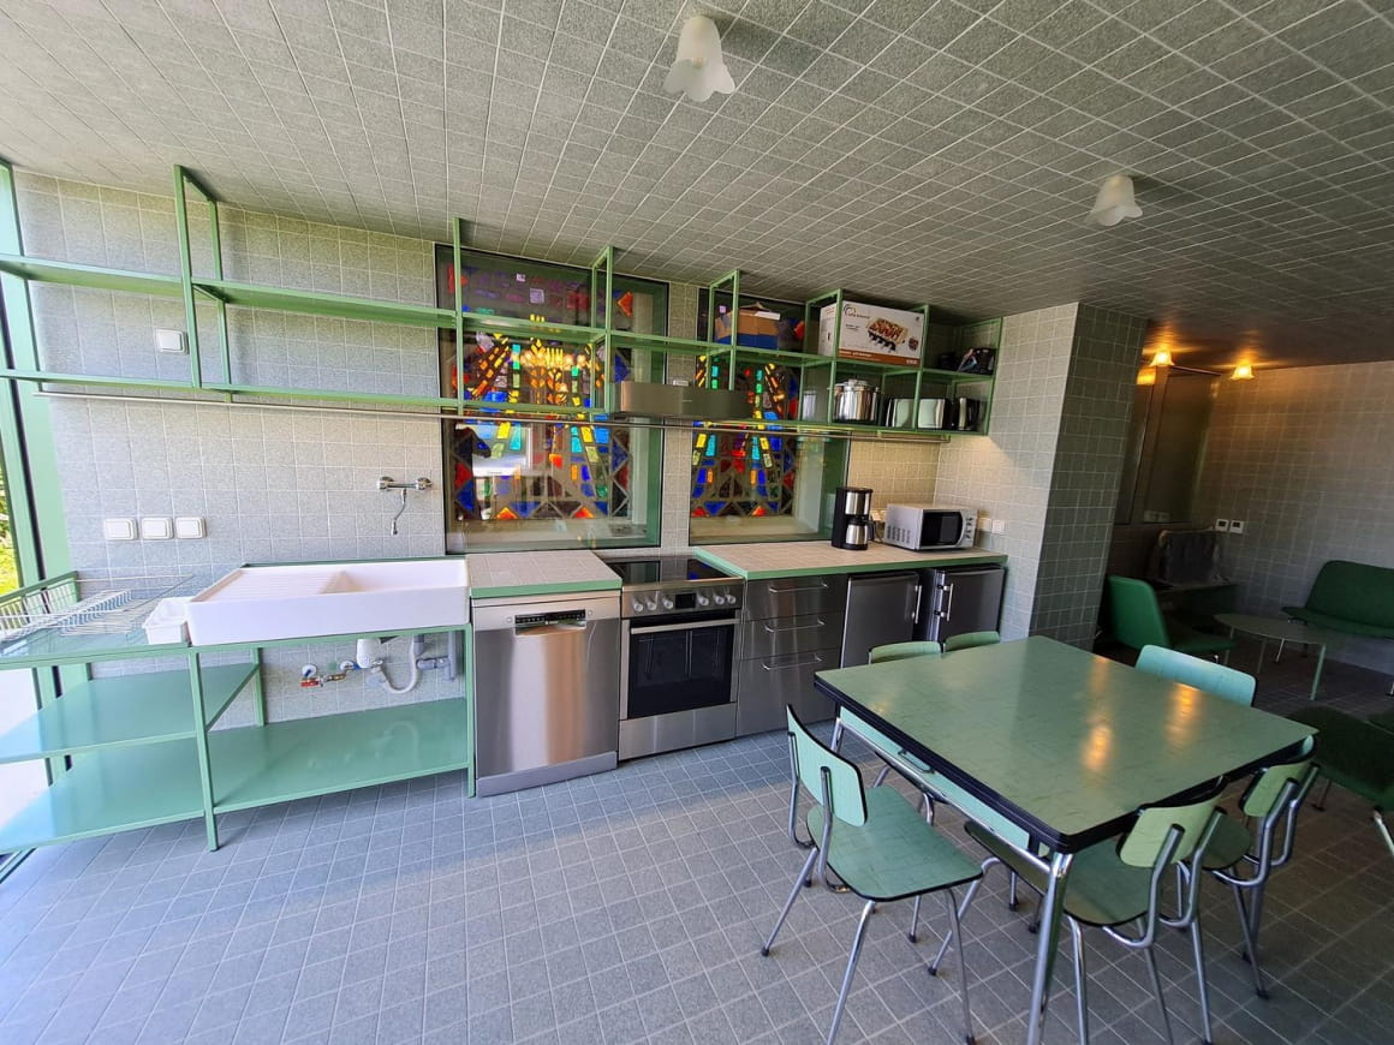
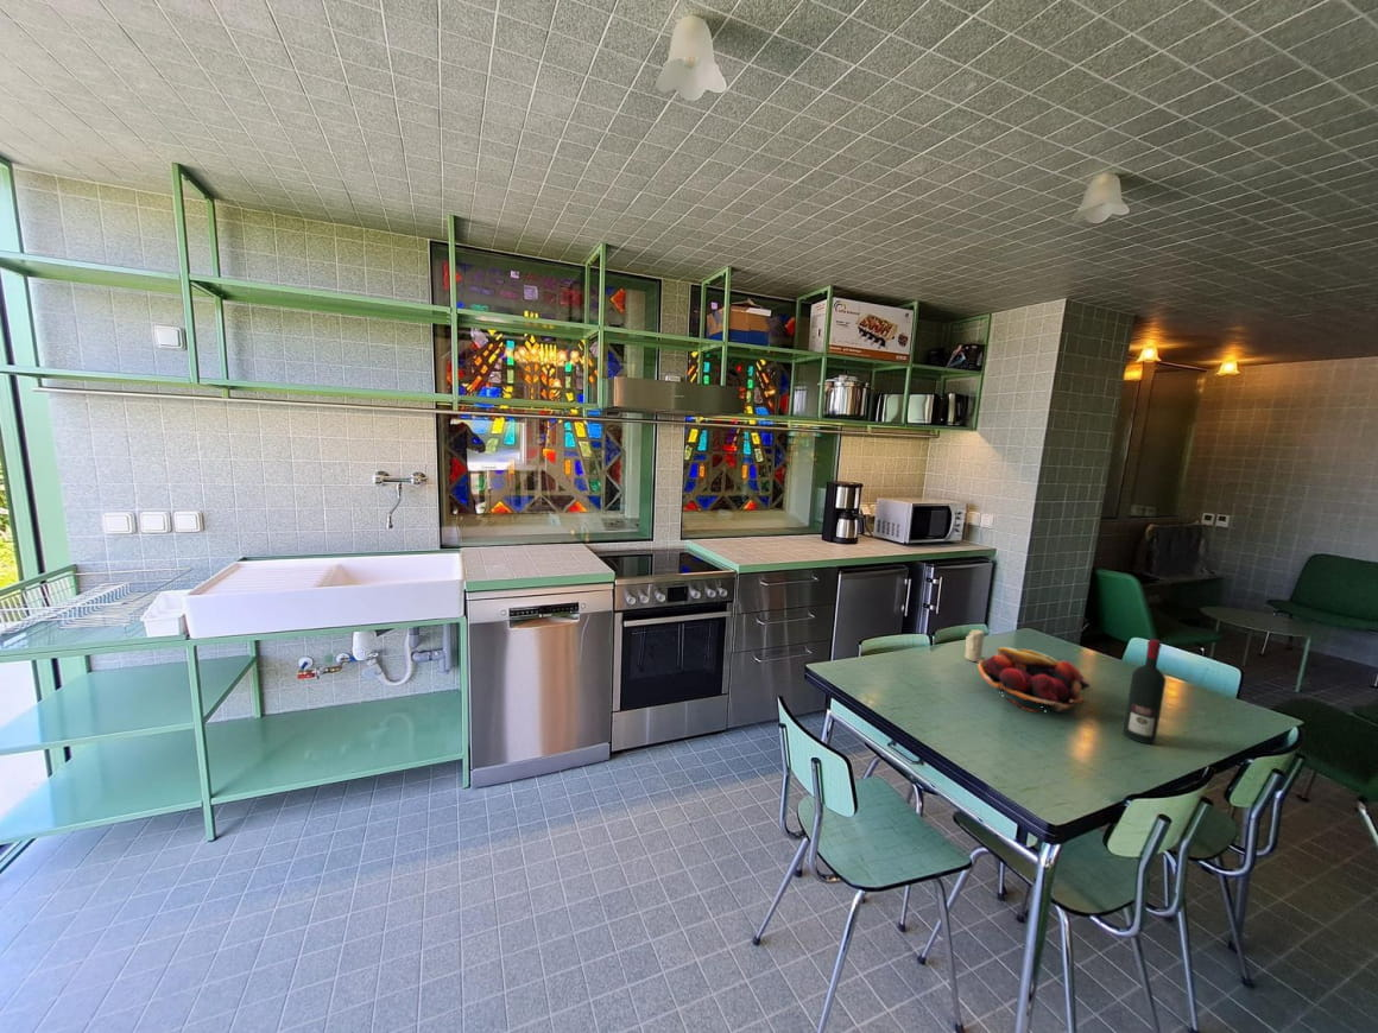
+ alcohol (1146, 689)
+ fruit basket (1030, 674)
+ candle (974, 644)
